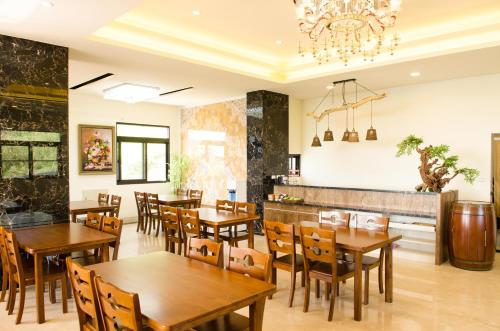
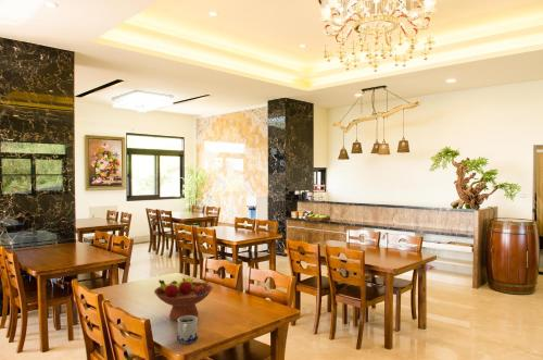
+ mug (187, 330)
+ fruit bowl (184, 297)
